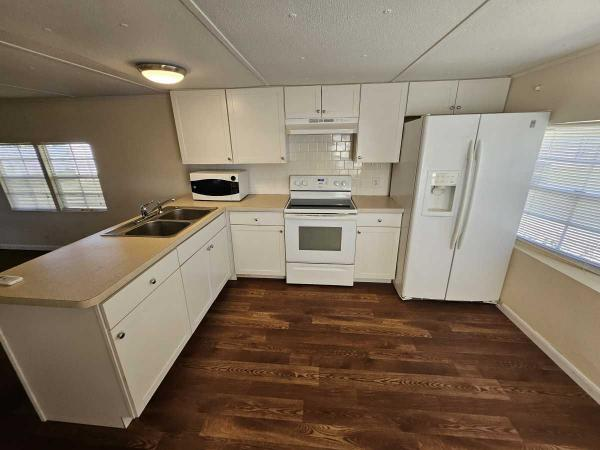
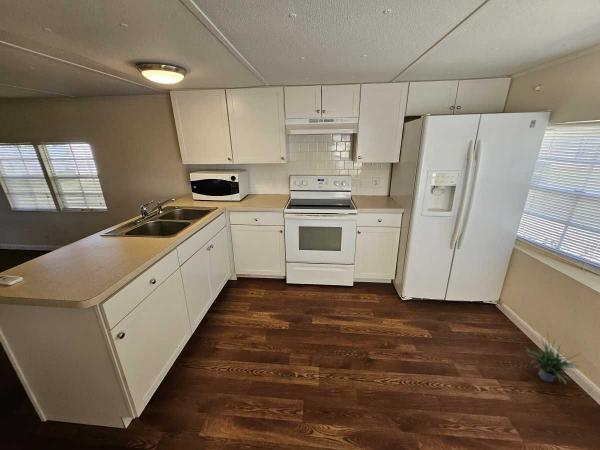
+ potted plant (554, 360)
